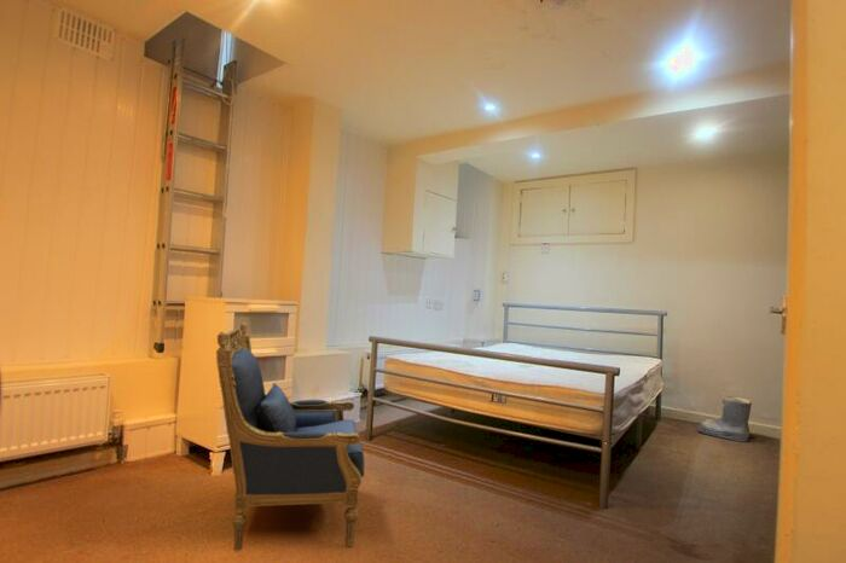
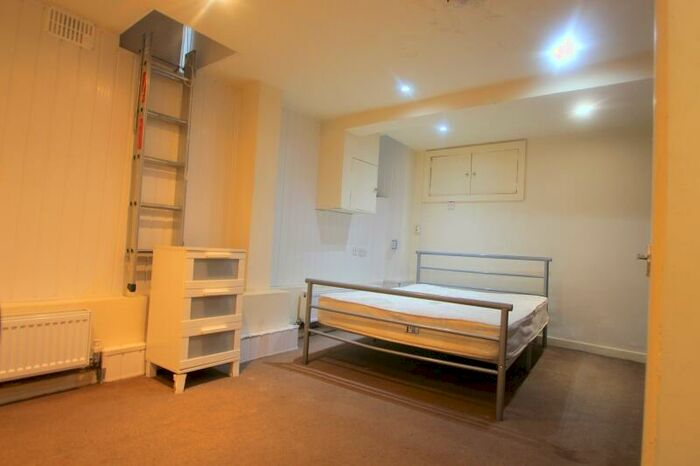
- boots (724, 414)
- armchair (294, 411)
